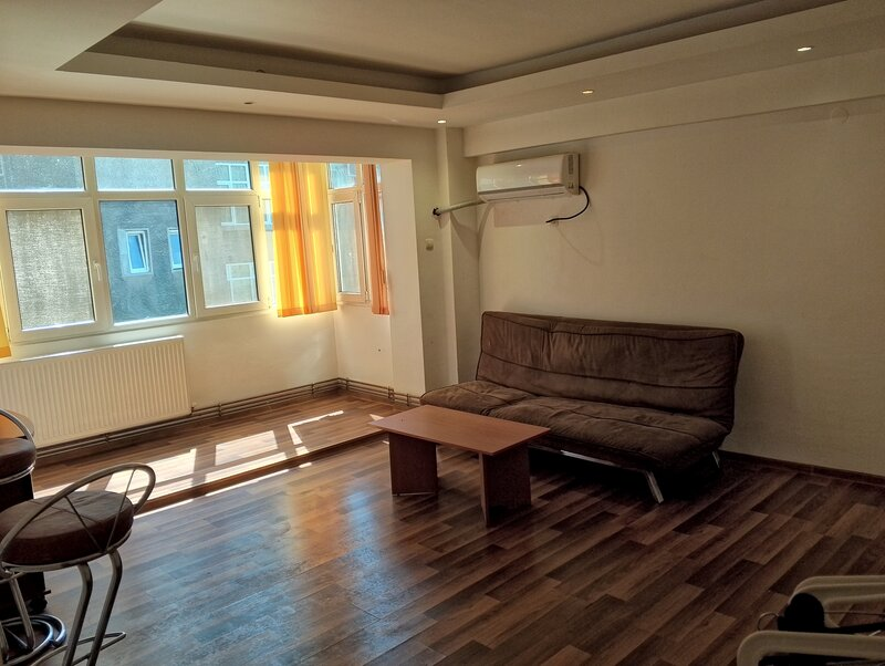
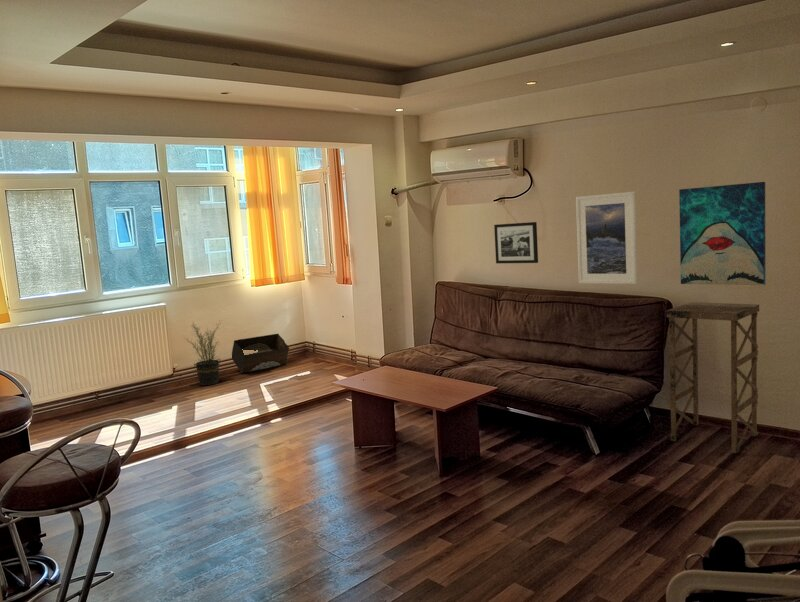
+ storage bin (260, 352)
+ wall art (720, 235)
+ picture frame (515, 243)
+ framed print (605, 239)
+ pedestal table (697, 373)
+ potted plant (204, 352)
